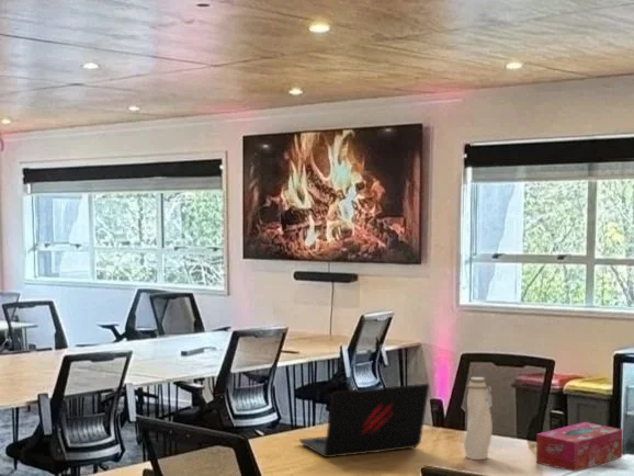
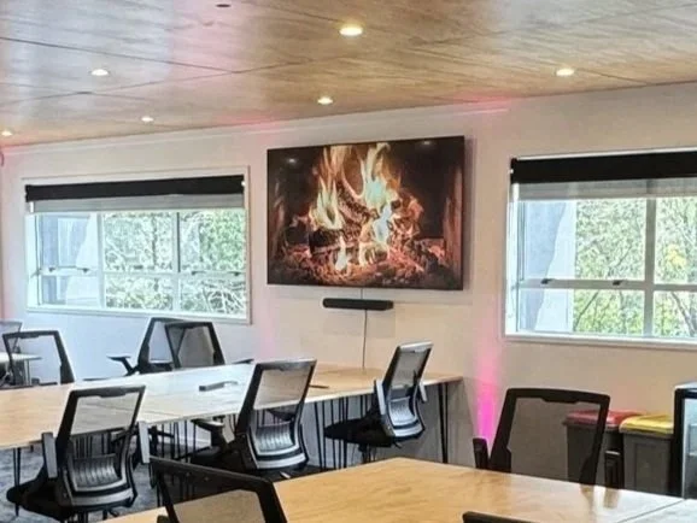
- tissue box (579, 445)
- water bottle (478, 417)
- laptop (362, 413)
